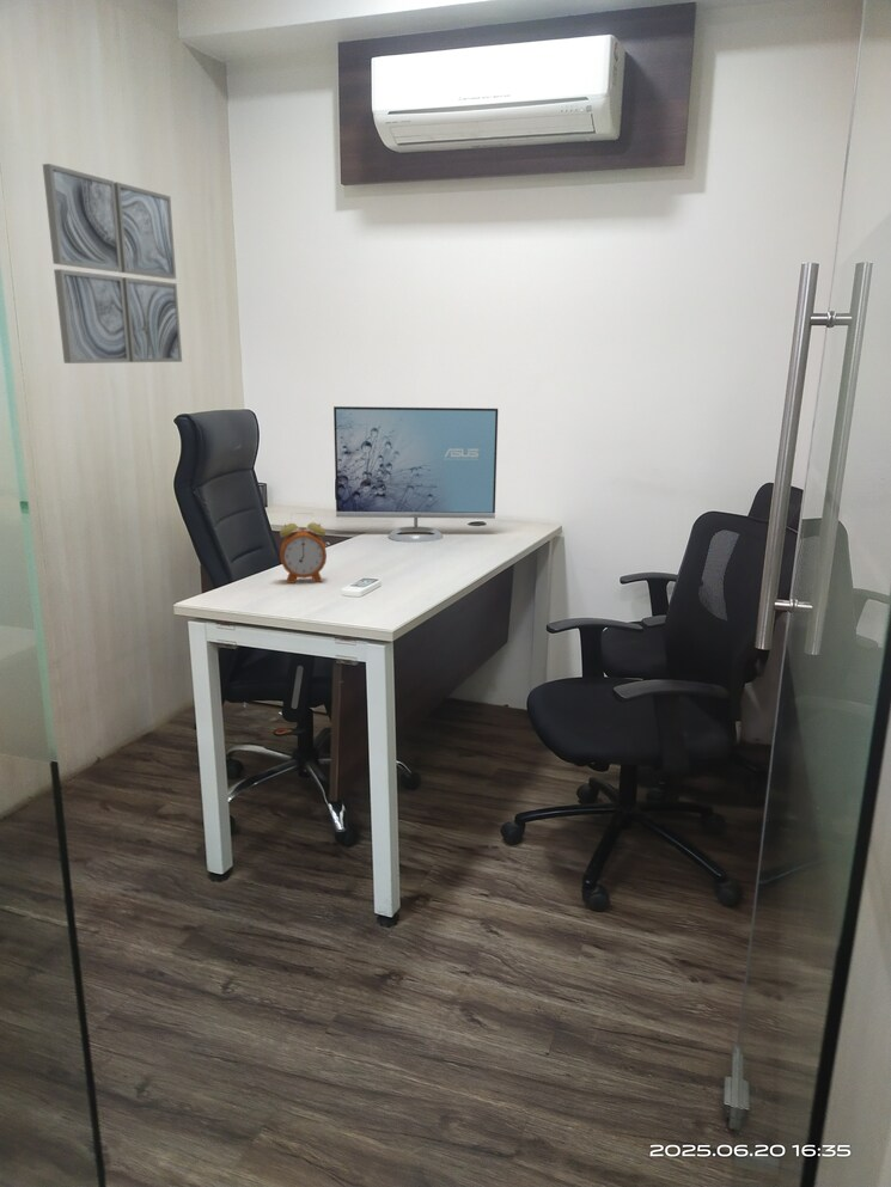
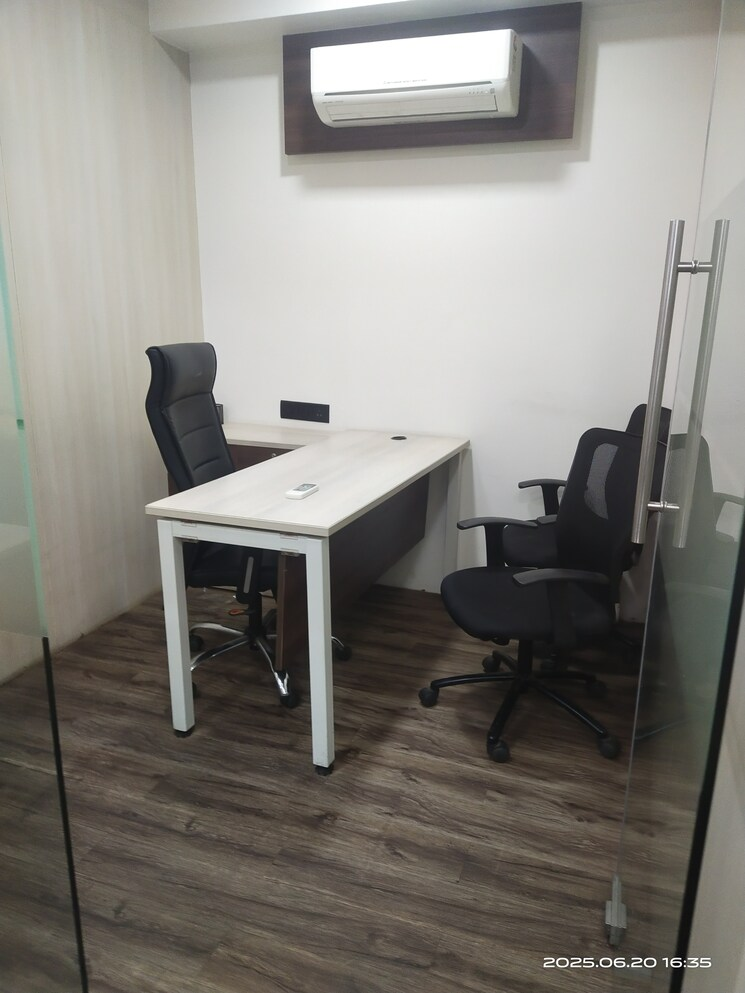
- wall art (120, 276)
- monitor (415, 473)
- alarm clock (303, 546)
